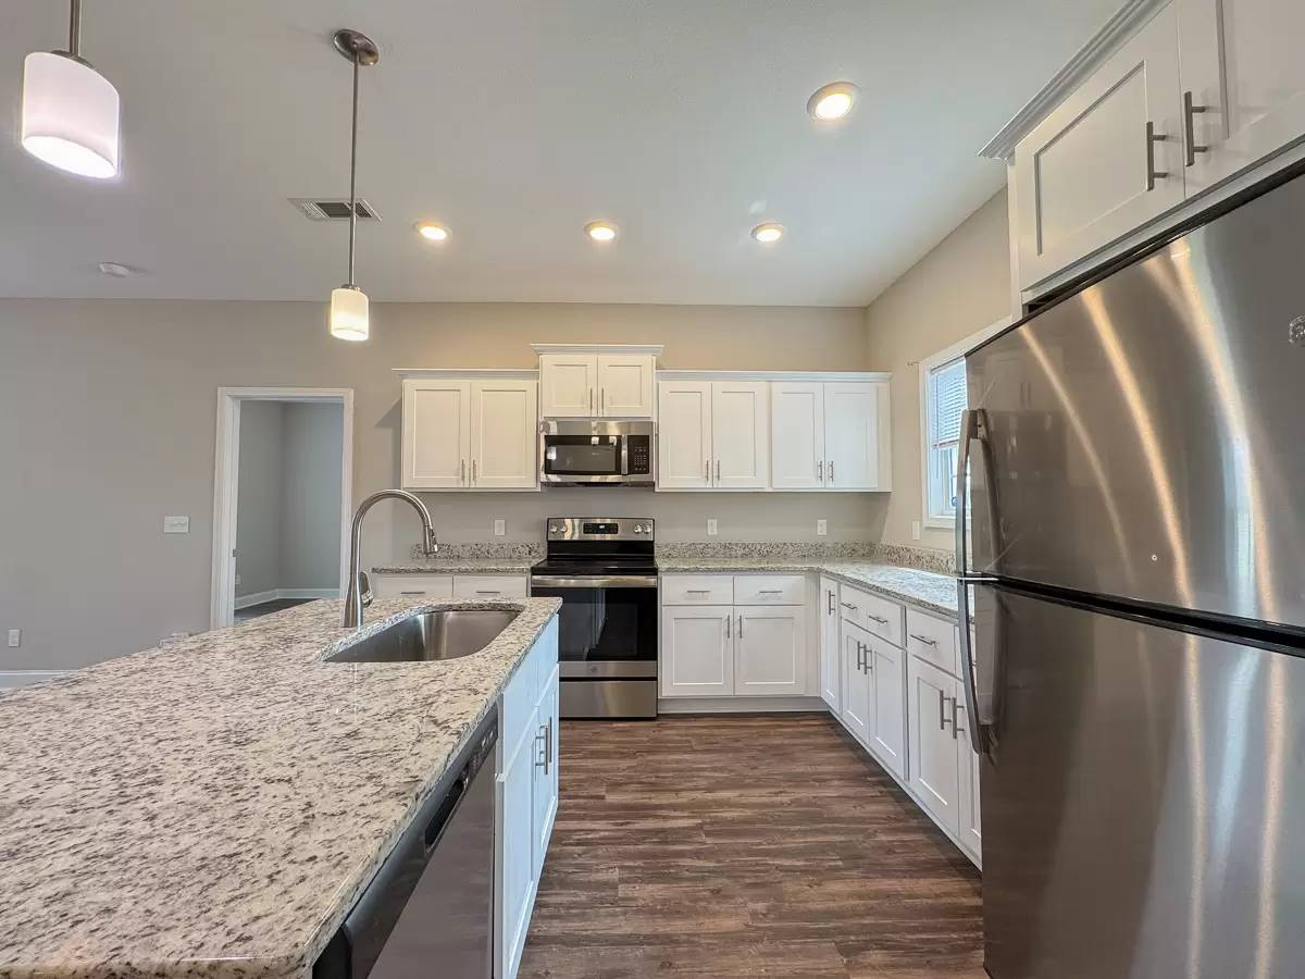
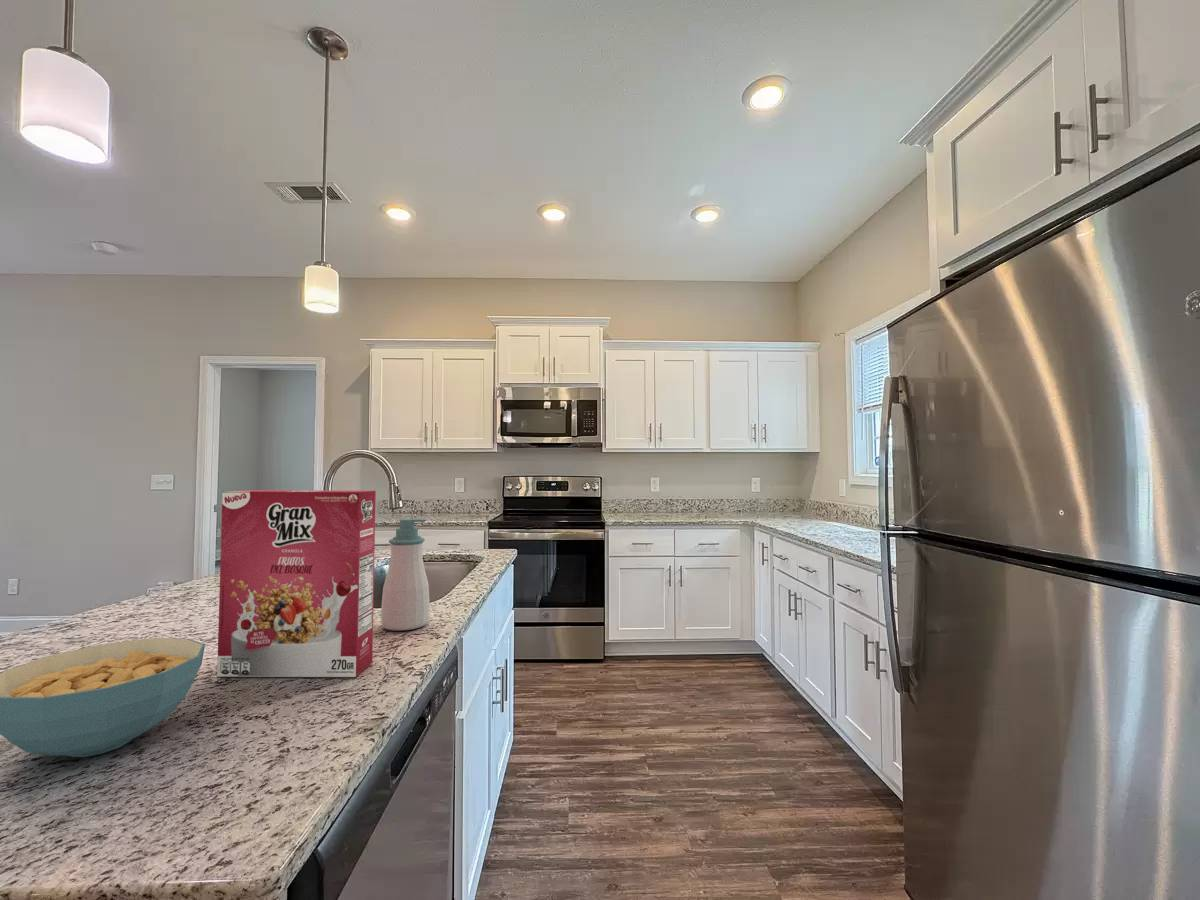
+ cereal box (299, 579)
+ cereal bowl (102, 703)
+ soap bottle (406, 572)
